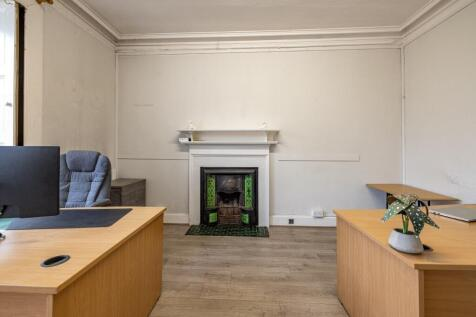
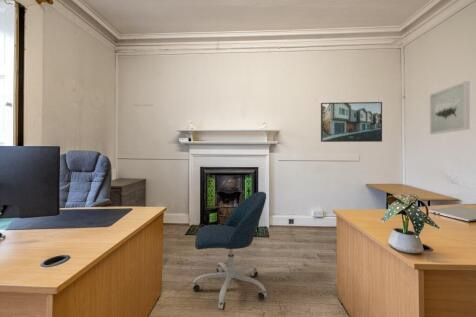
+ wall art (447, 110)
+ office chair (229, 240)
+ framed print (351, 122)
